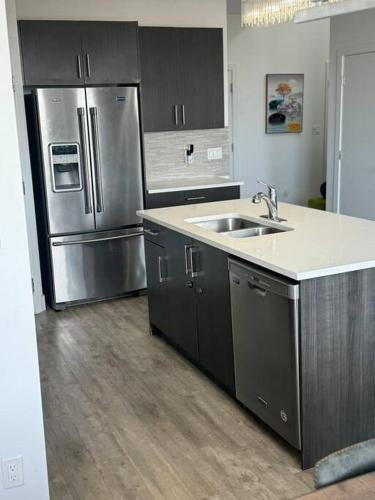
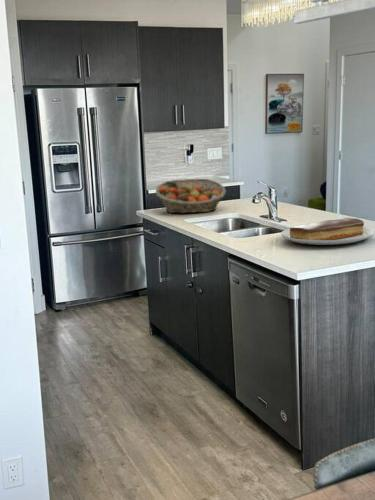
+ fruit basket (190, 195)
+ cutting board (327, 230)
